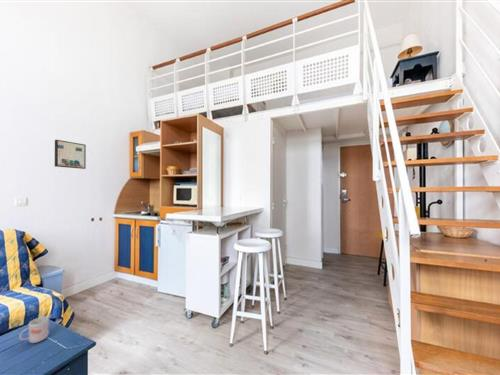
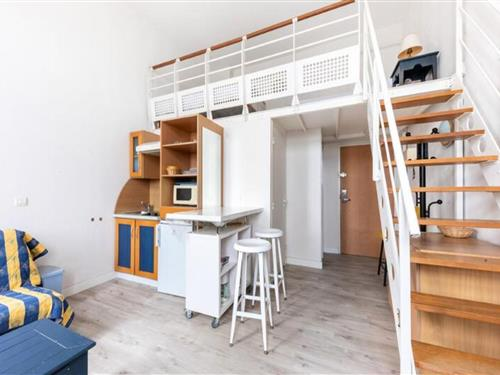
- wall art (70, 155)
- mug (35, 328)
